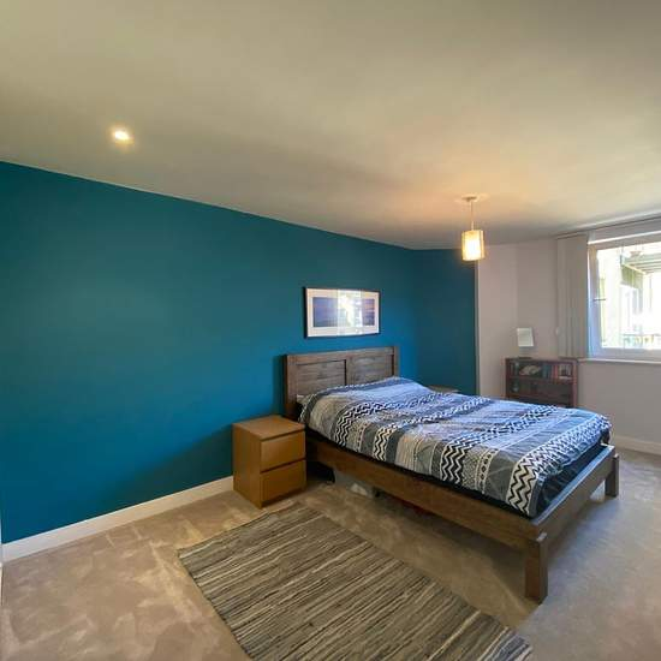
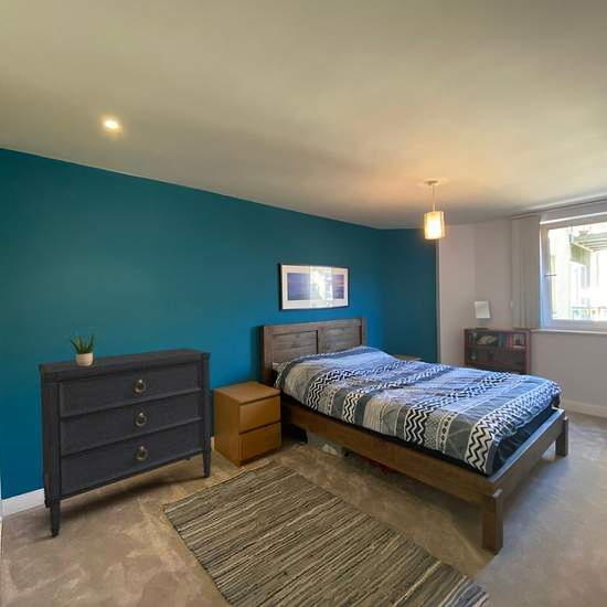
+ potted plant (84, 347)
+ dresser (131, 424)
